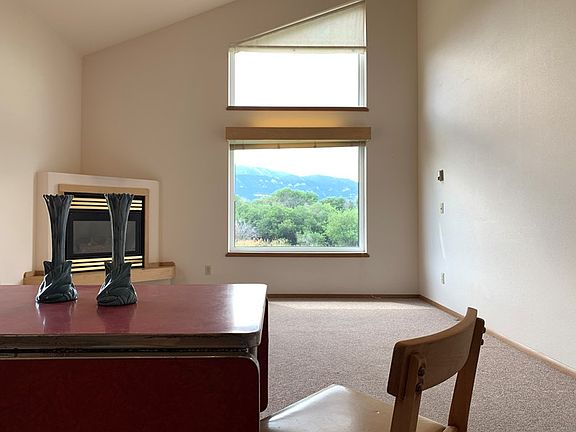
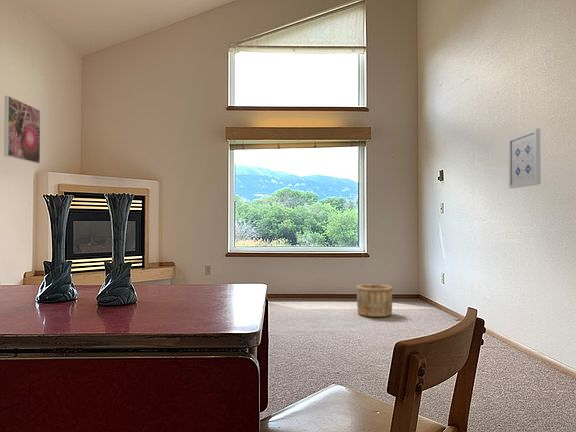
+ wall art (523, 160)
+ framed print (23, 131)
+ wooden bucket (374, 300)
